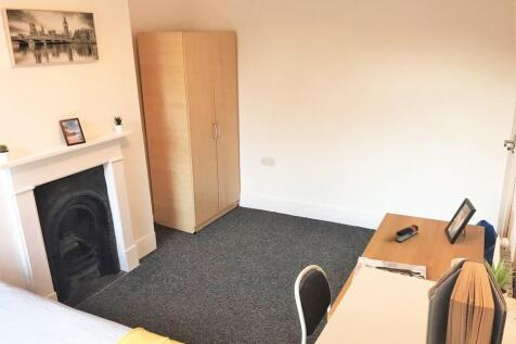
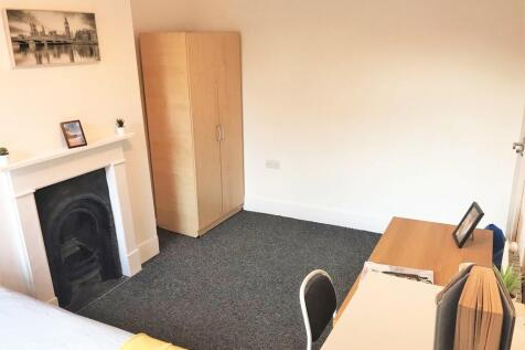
- stapler (407, 232)
